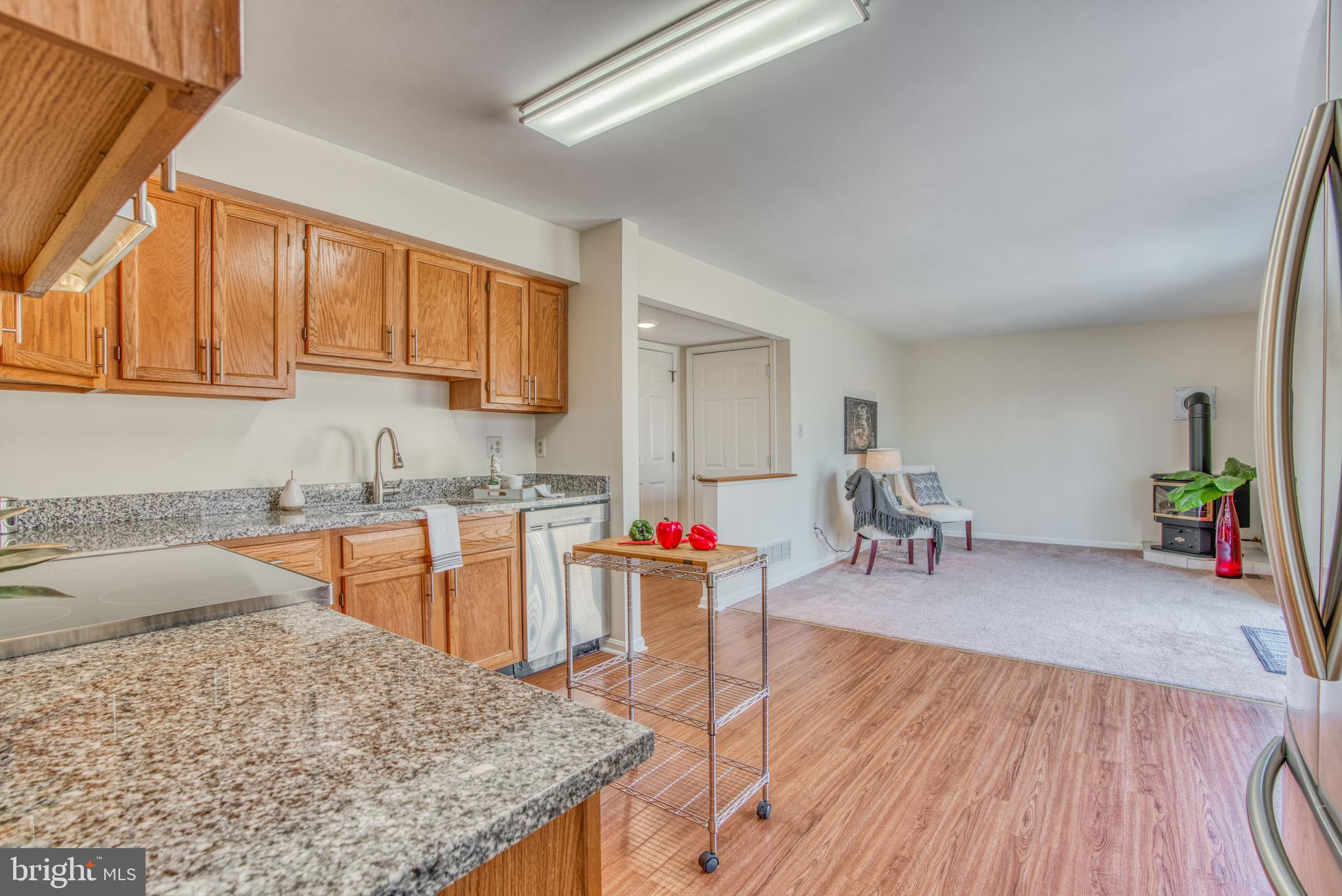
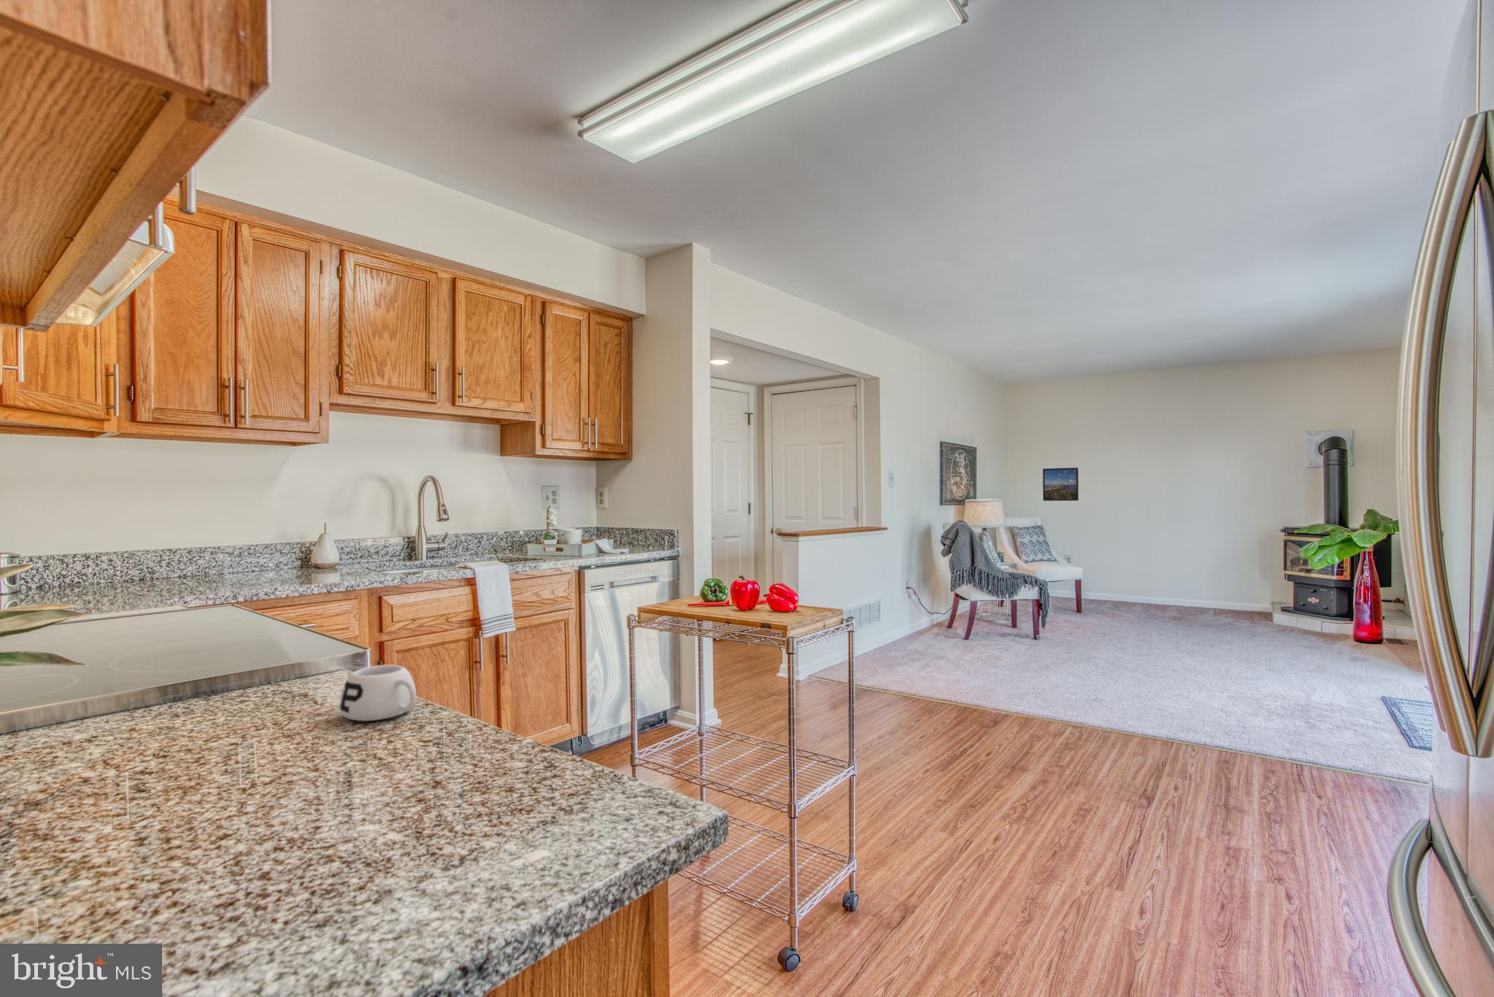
+ mug (385, 692)
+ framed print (1060, 484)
